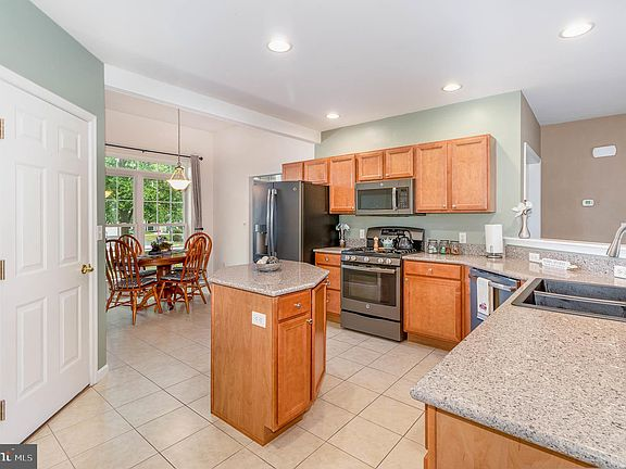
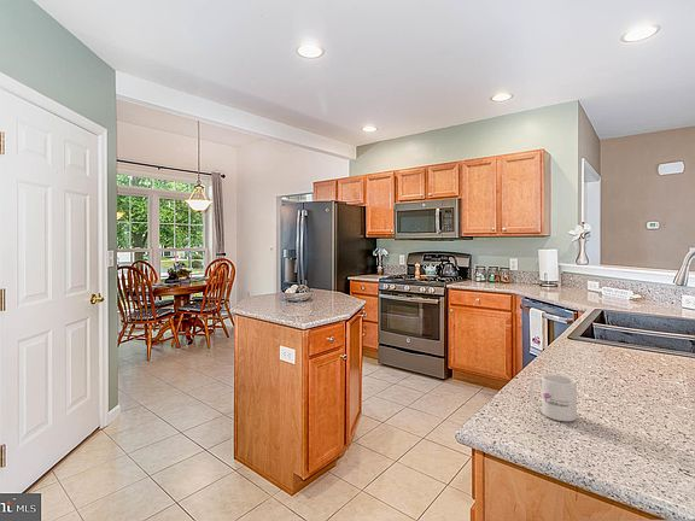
+ mug (551, 394)
